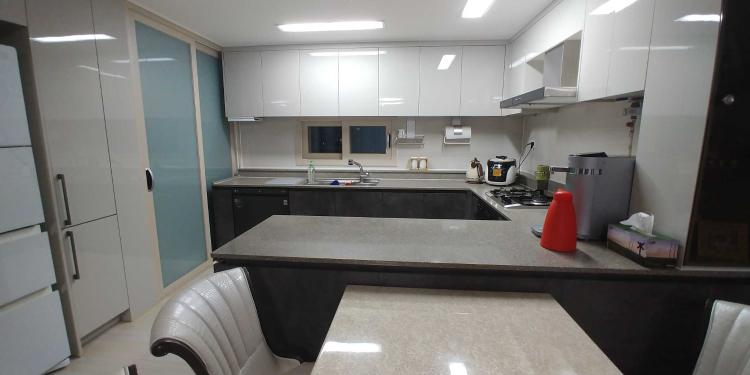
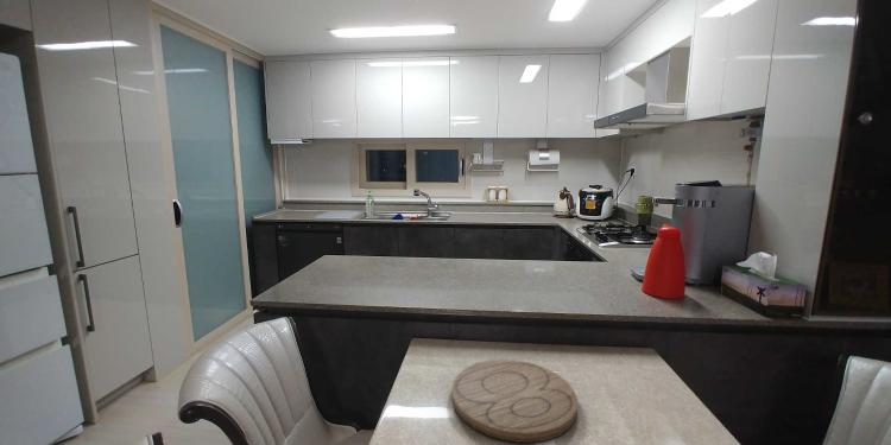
+ cutting board (512, 394)
